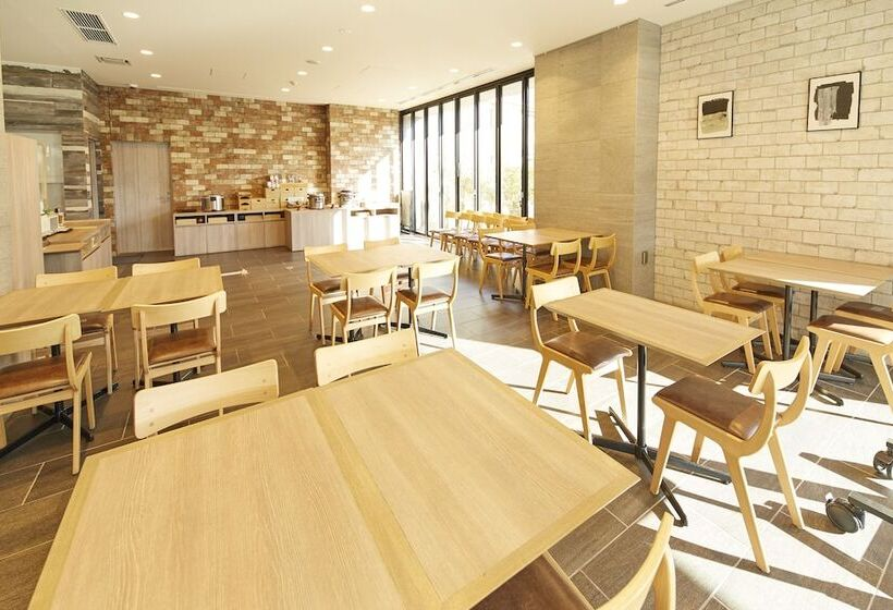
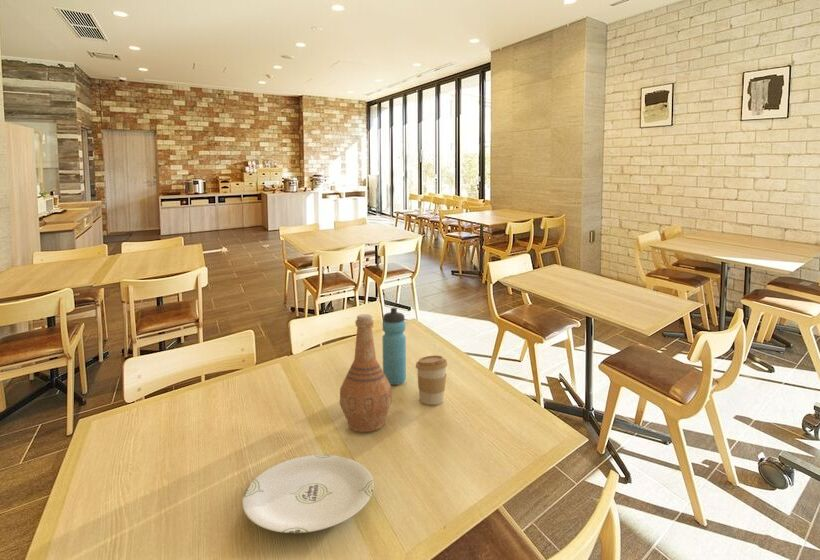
+ vase (365, 370)
+ water bottle (394, 345)
+ coffee cup (431, 378)
+ plate (310, 492)
